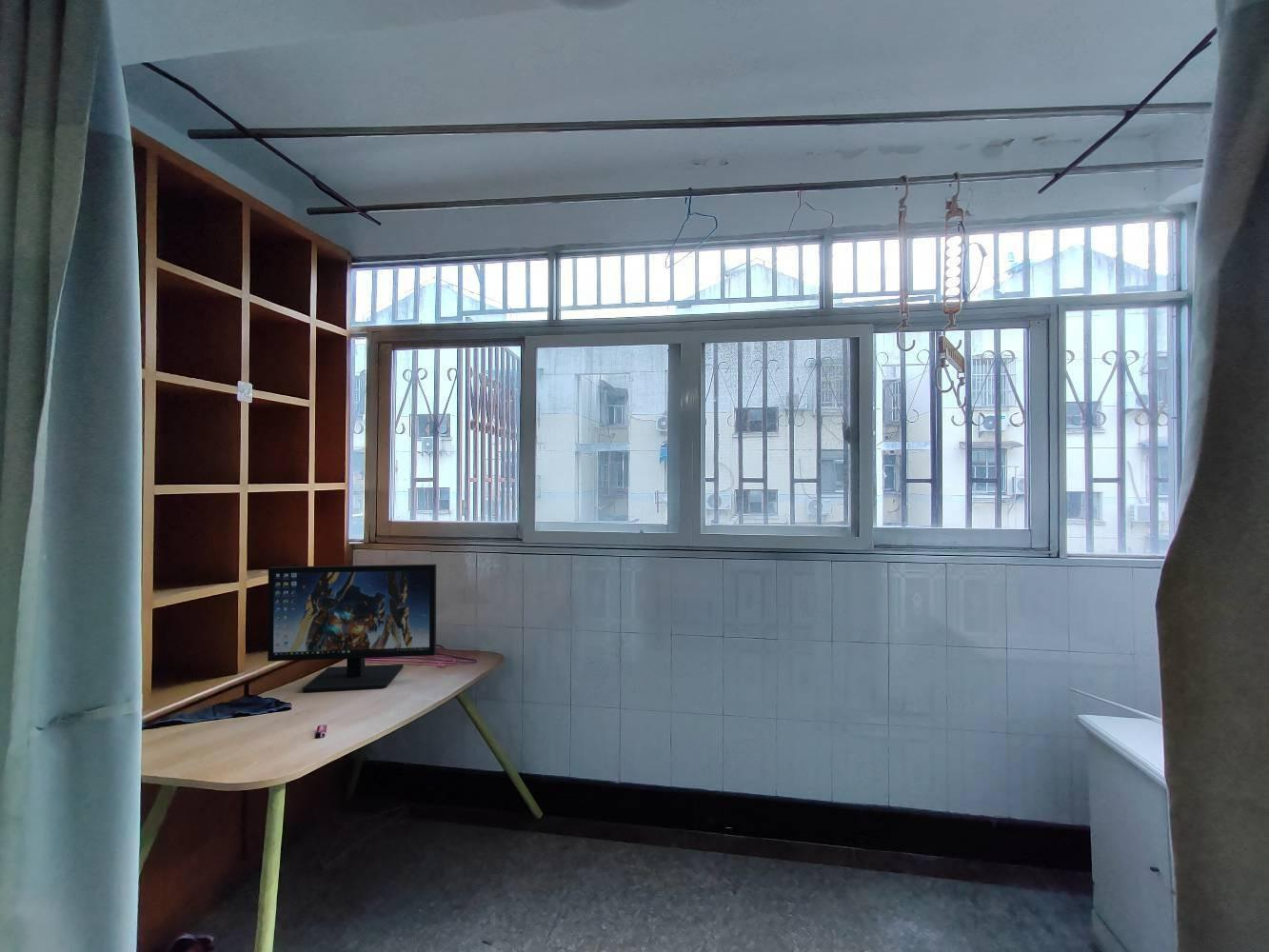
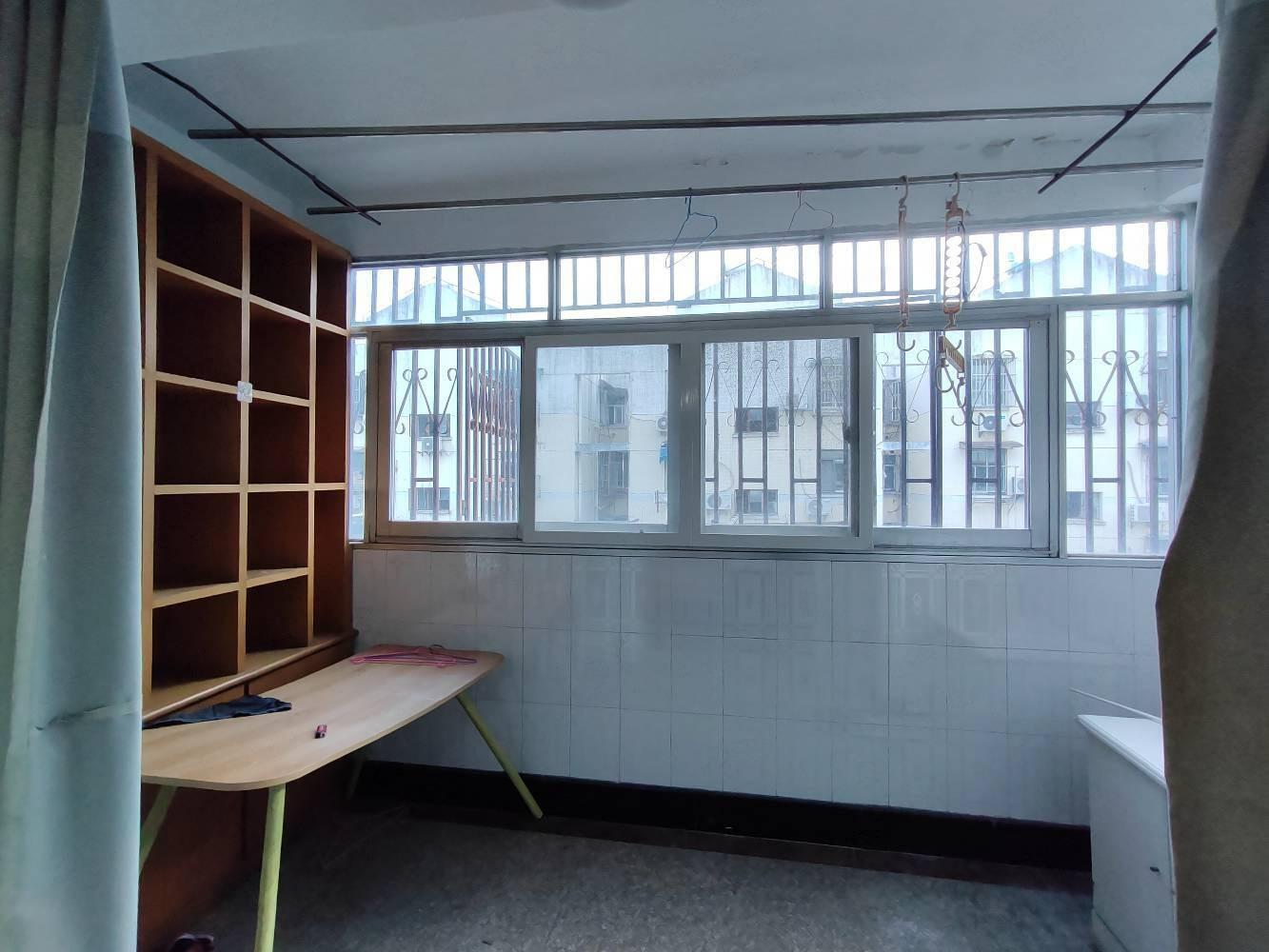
- computer monitor (356, 622)
